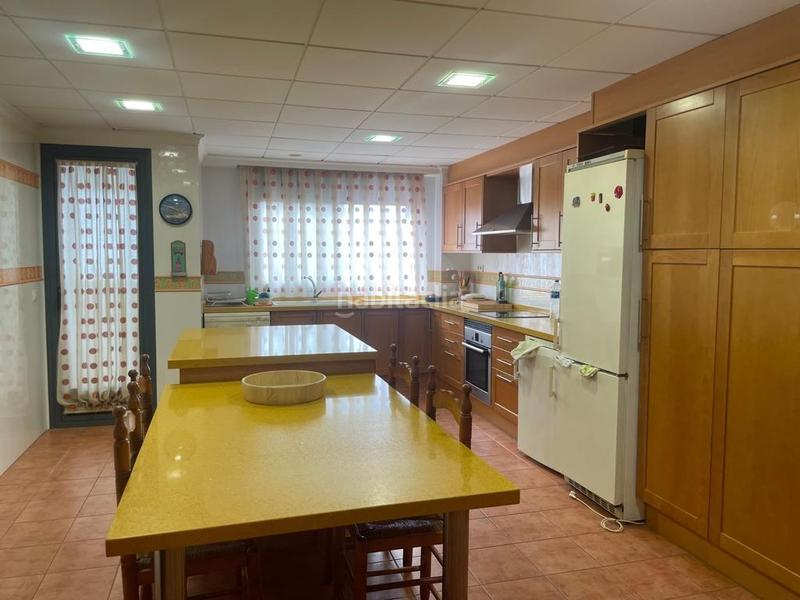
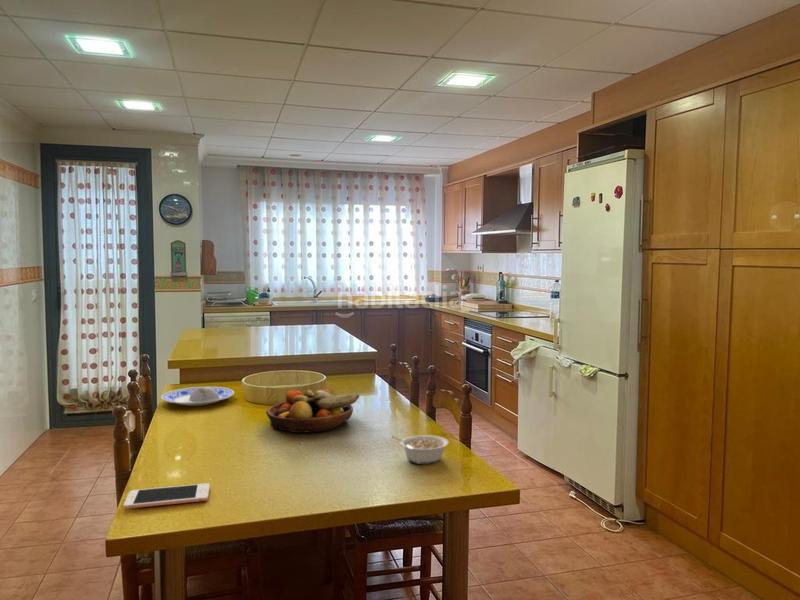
+ fruit bowl (311, 405)
+ legume (422, 449)
+ cell phone (168, 495)
+ plate (198, 394)
